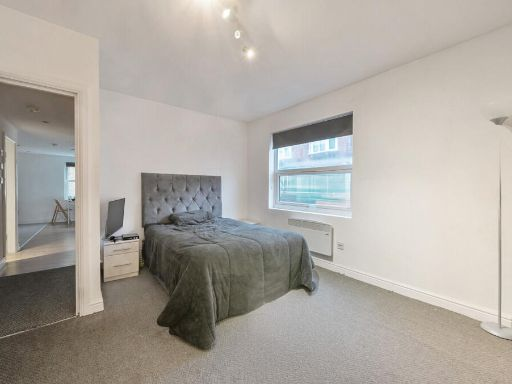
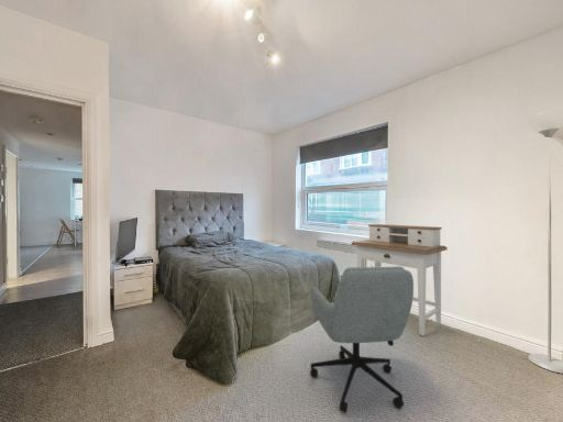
+ office chair (356, 321)
+ desk (399, 265)
